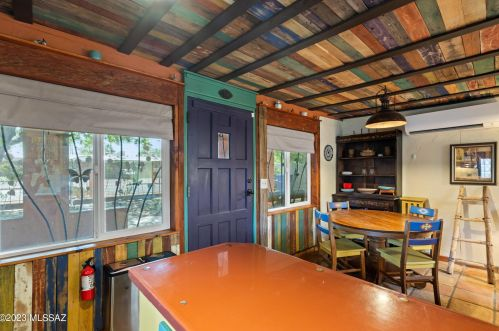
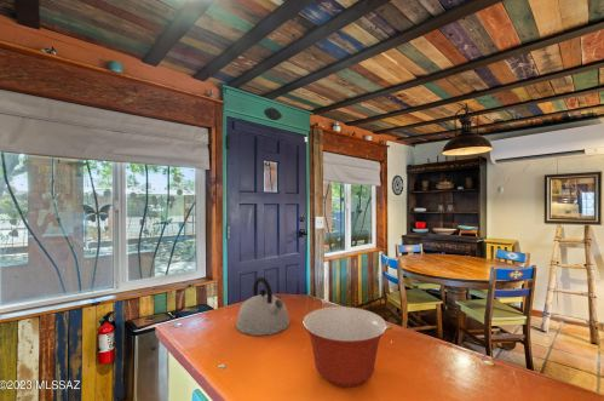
+ mixing bowl (344, 348)
+ kettle (264, 300)
